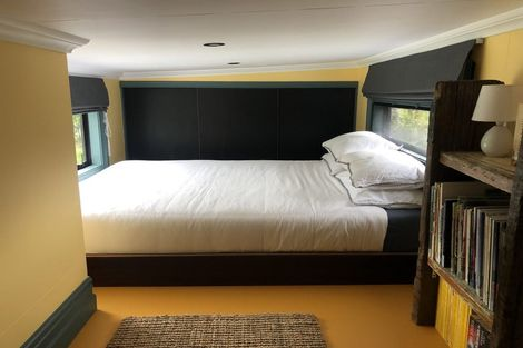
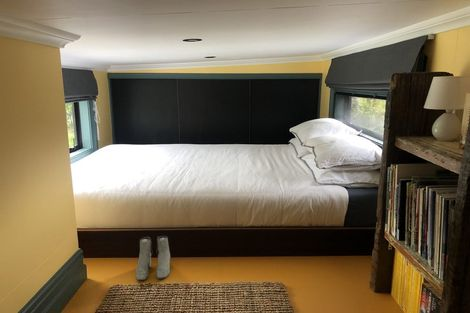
+ boots (152, 253)
